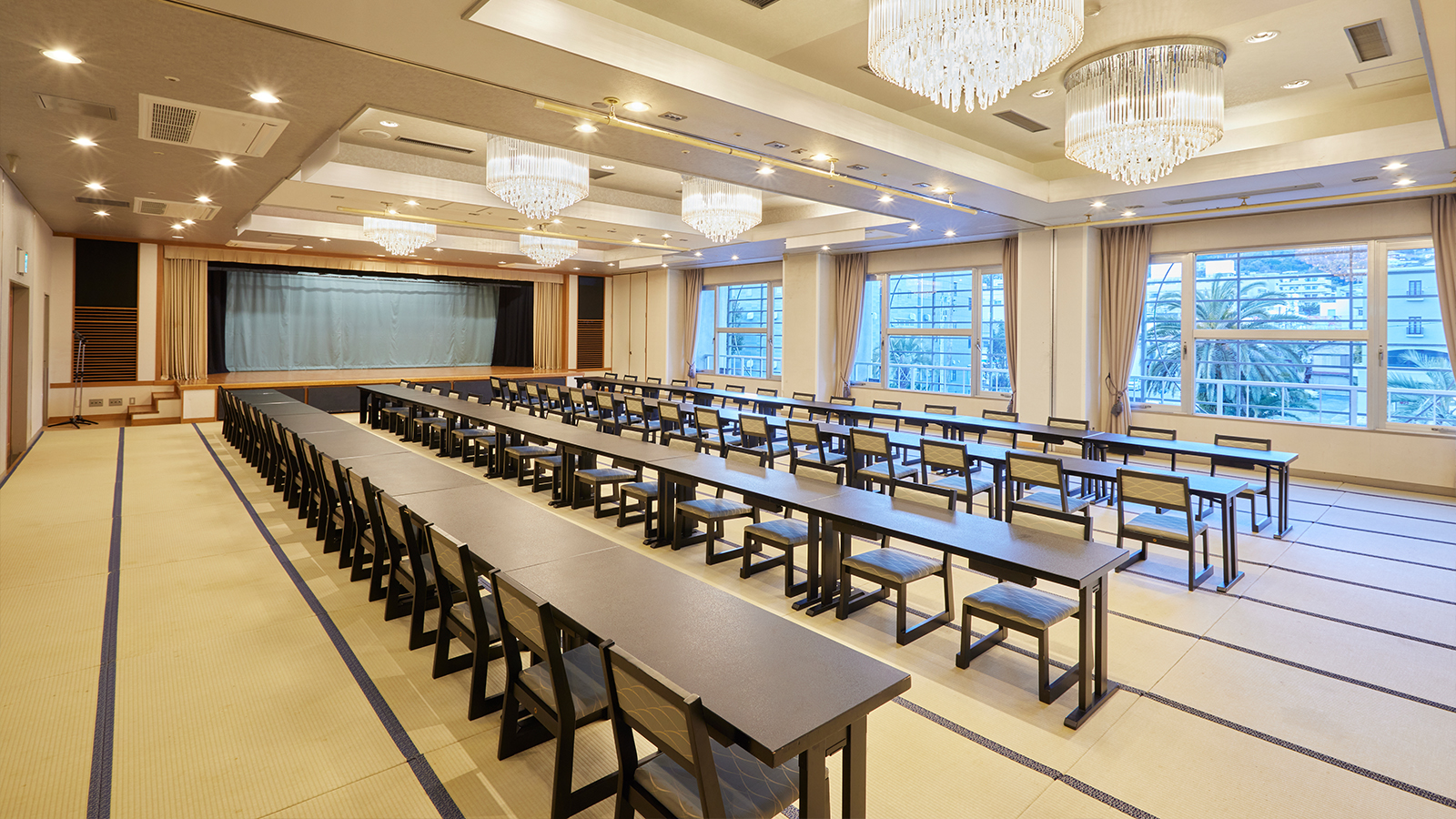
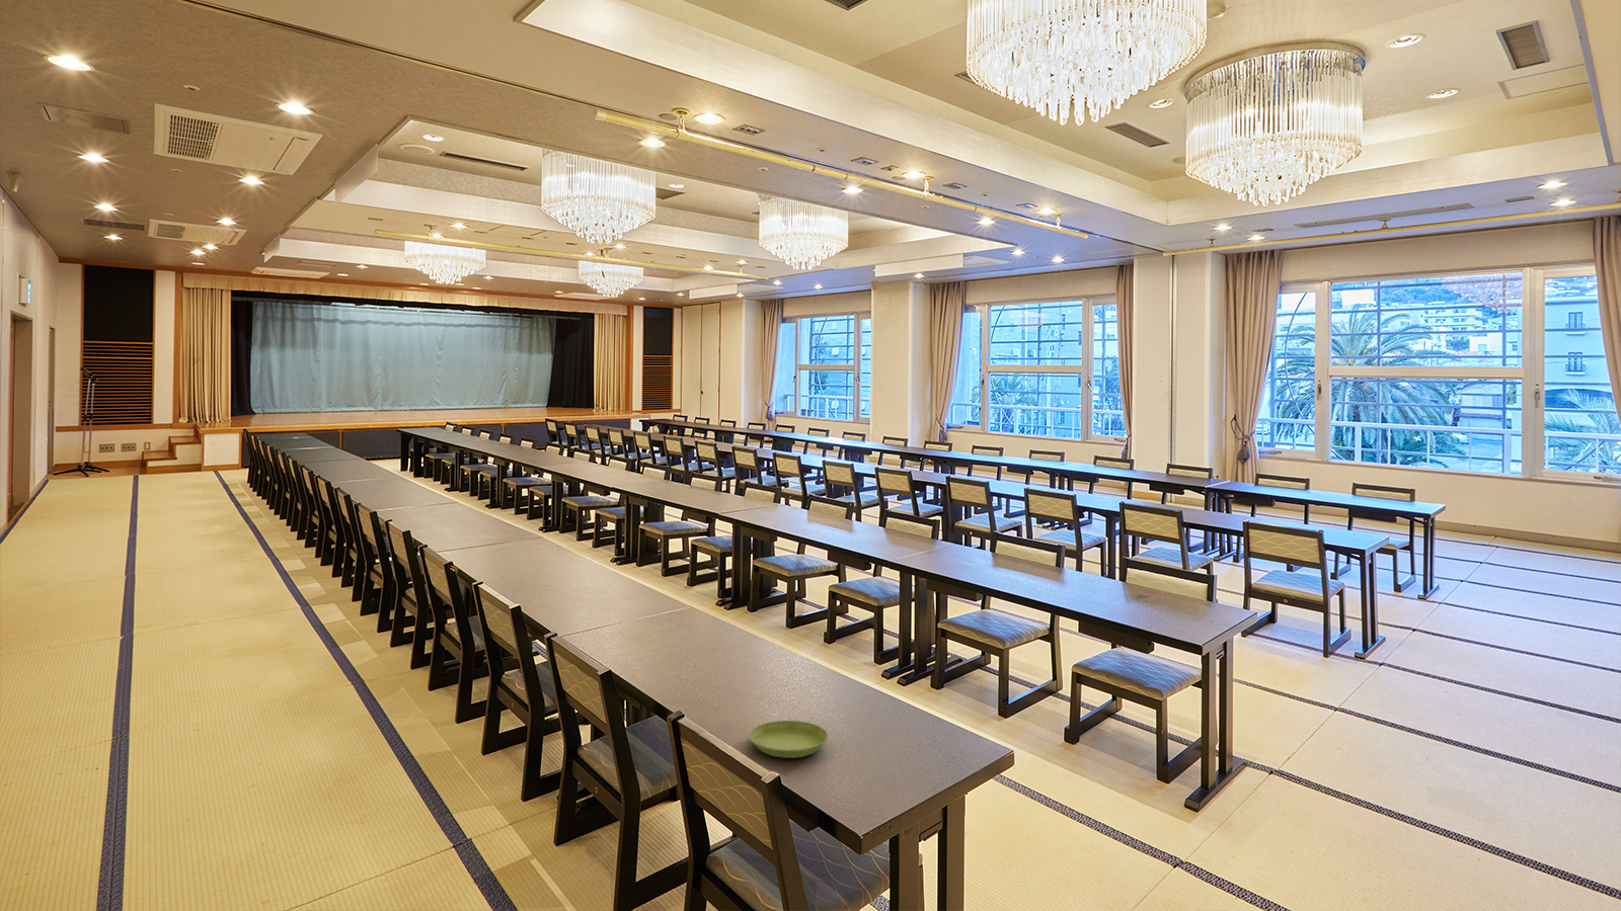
+ saucer (788, 740)
